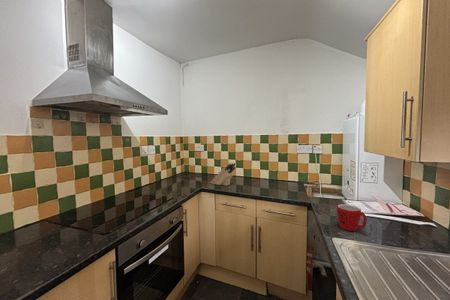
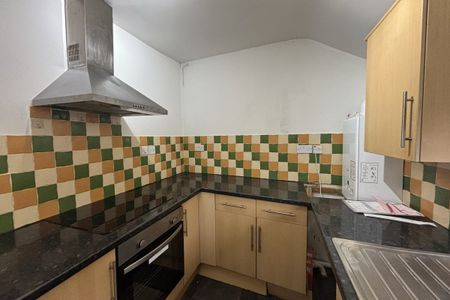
- knife block (223, 173)
- mug (351, 218)
